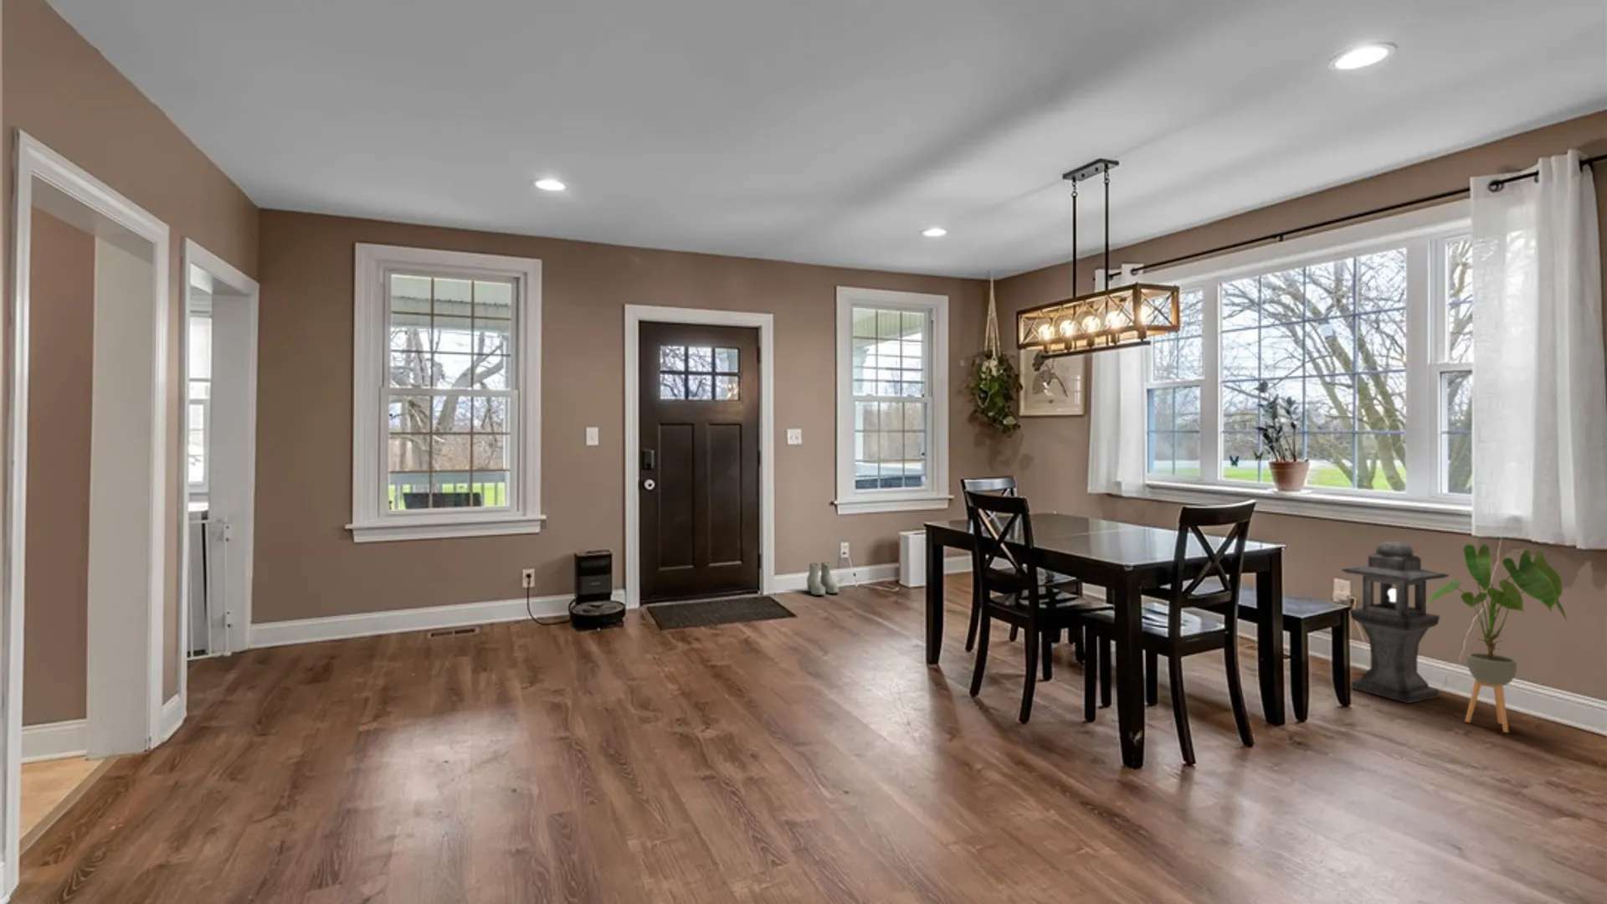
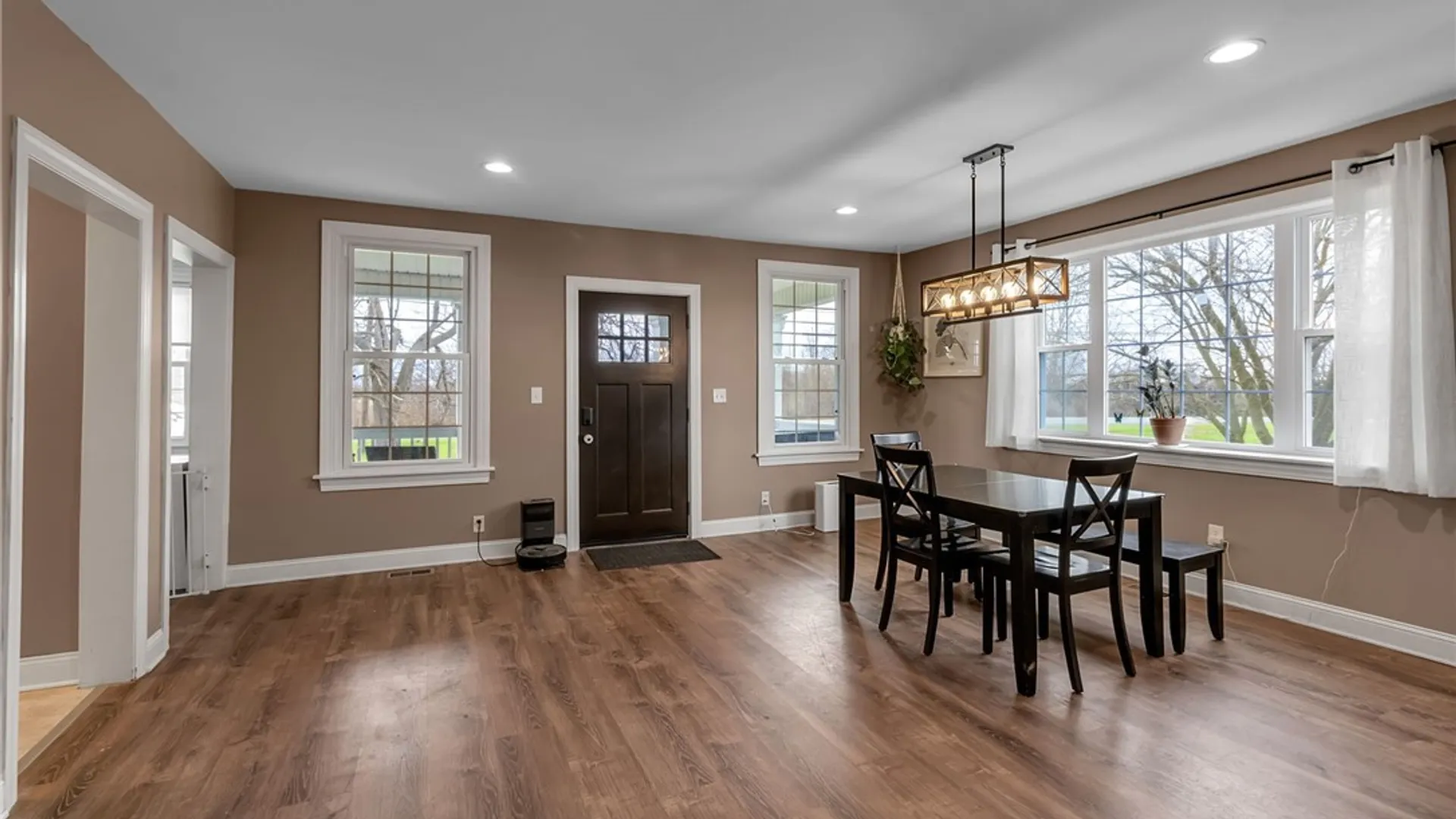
- lantern (1394, 617)
- boots (822, 577)
- house plant (1501, 636)
